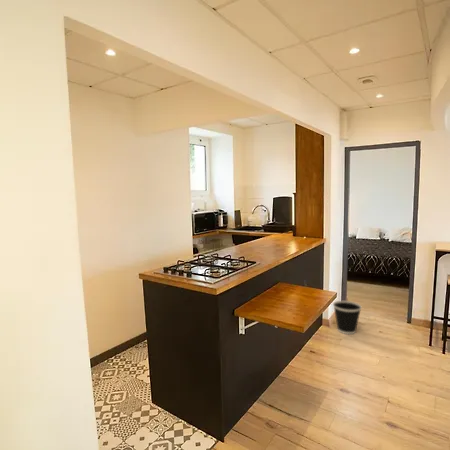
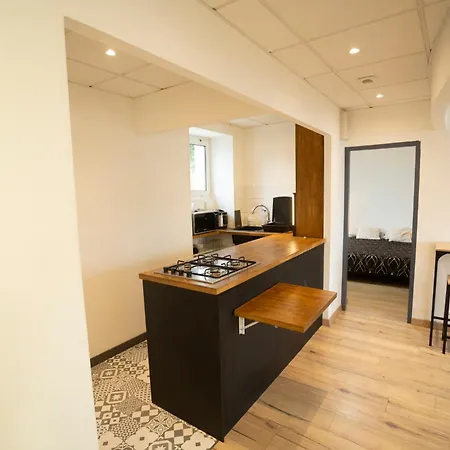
- wastebasket (346, 317)
